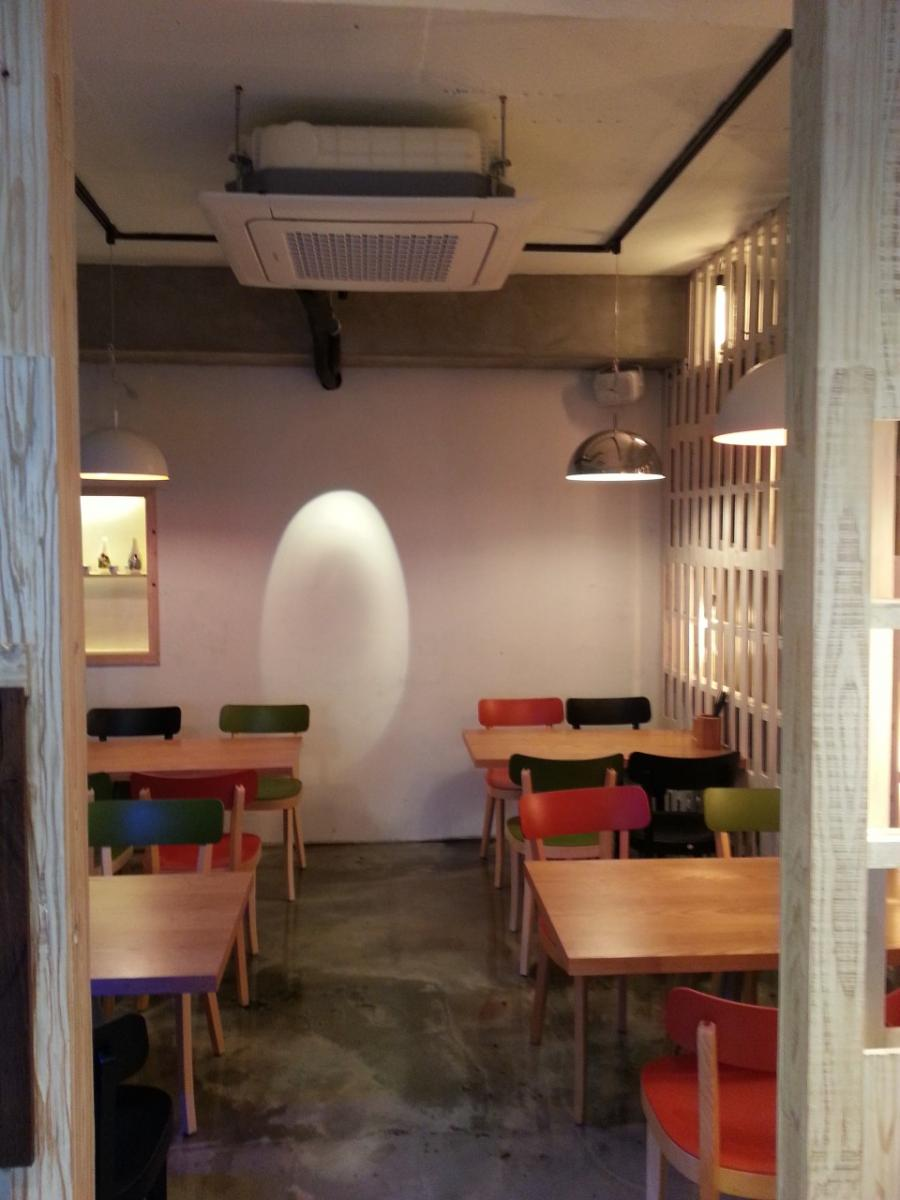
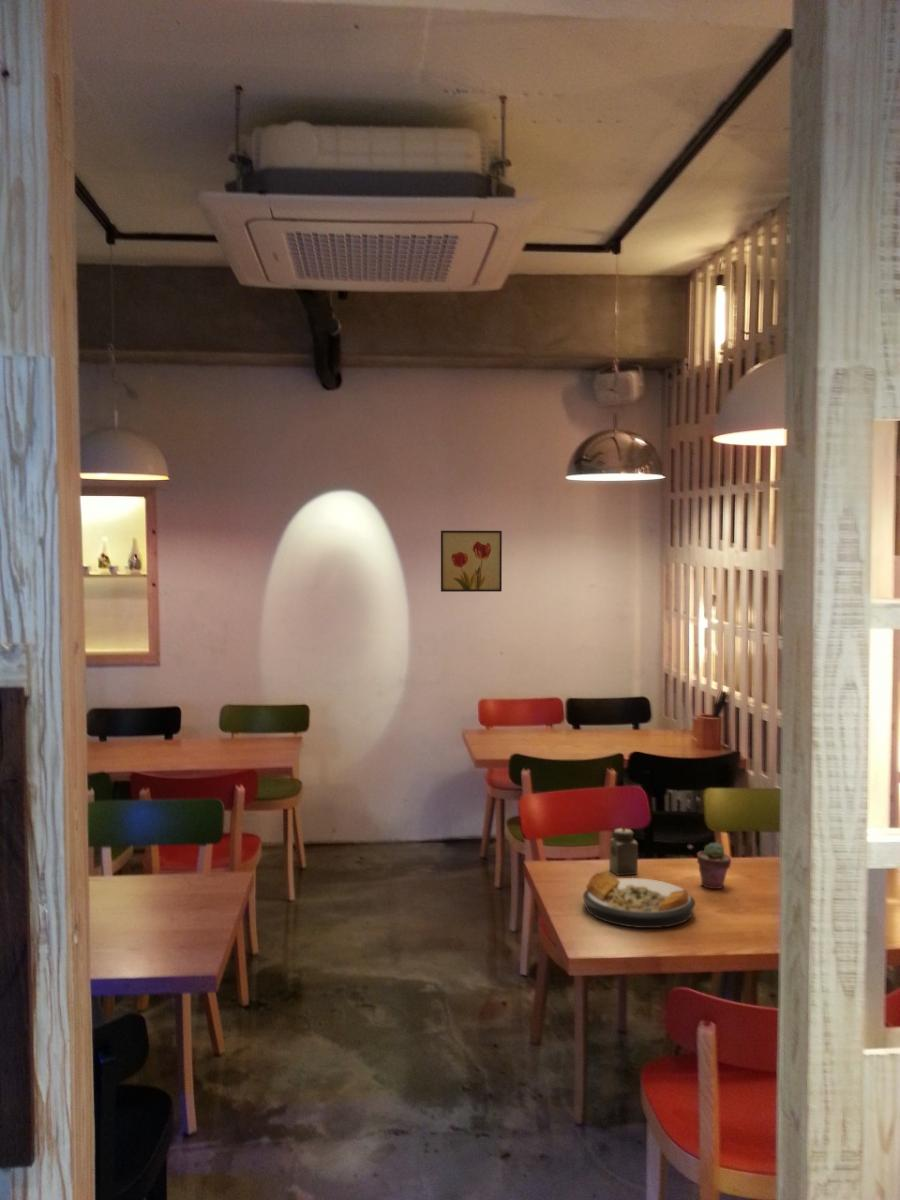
+ plate (638, 897)
+ wall art (471, 561)
+ salt shaker (623, 850)
+ potted succulent (713, 864)
